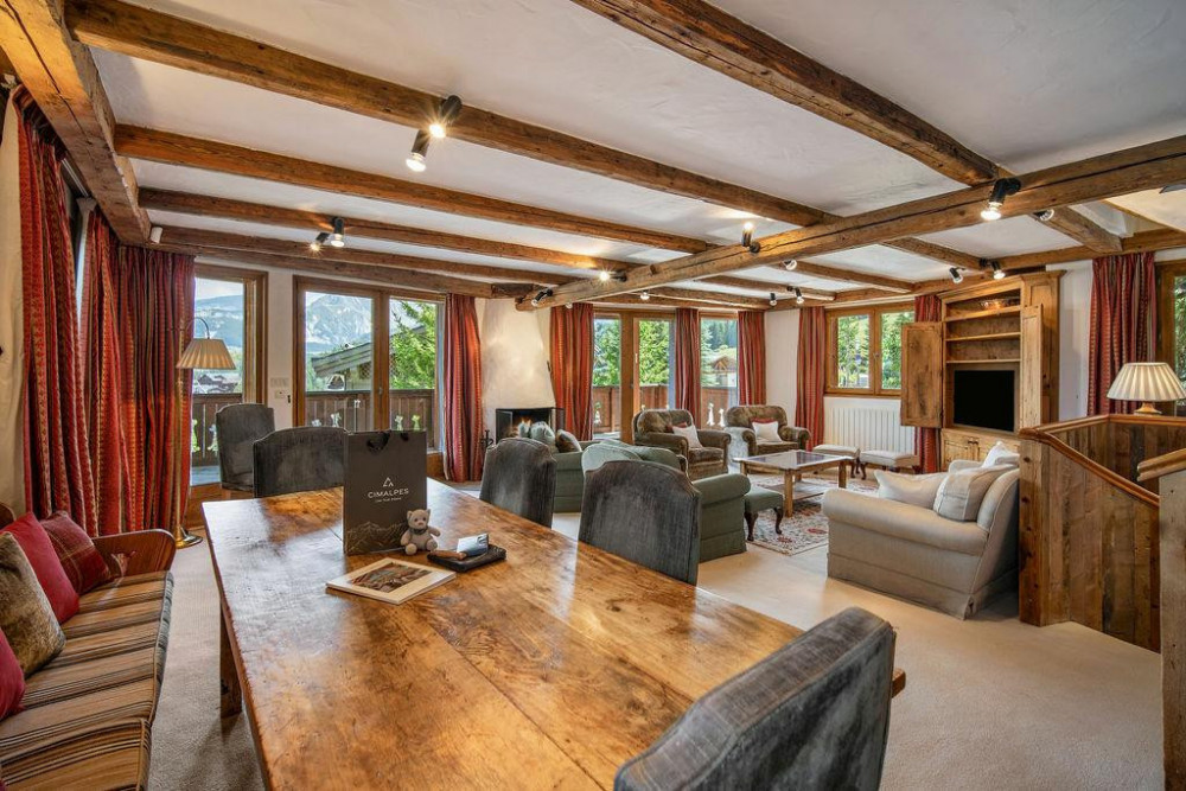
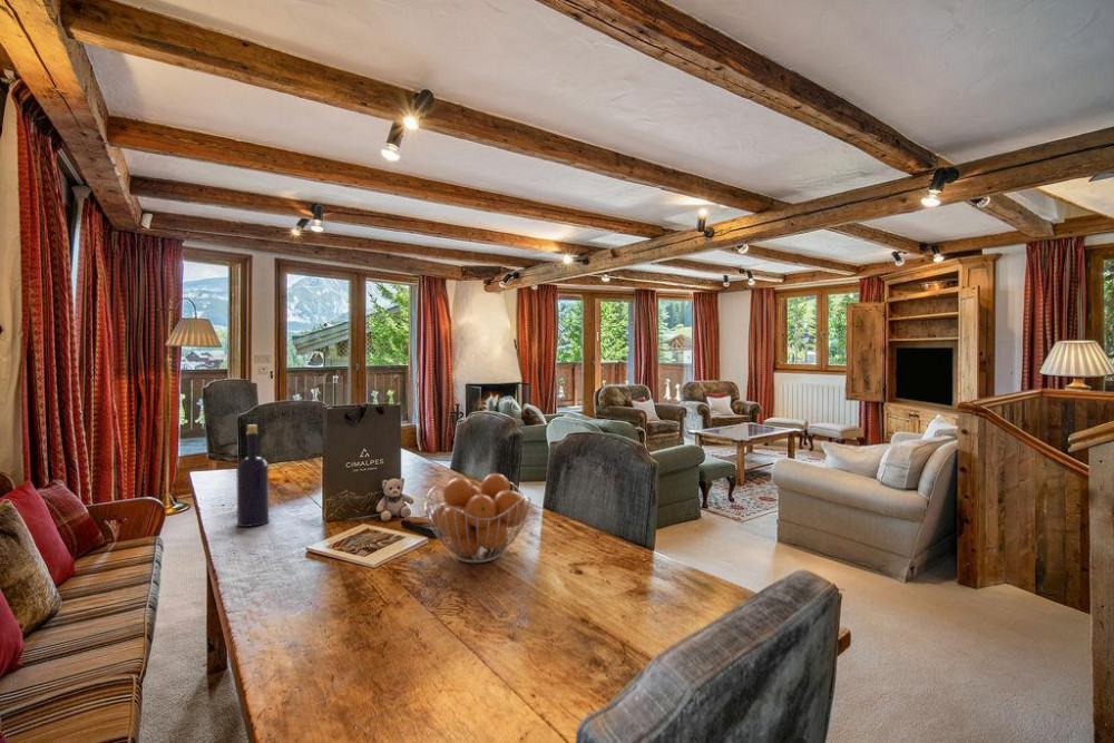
+ fruit basket (478, 516)
+ bottle (252, 473)
